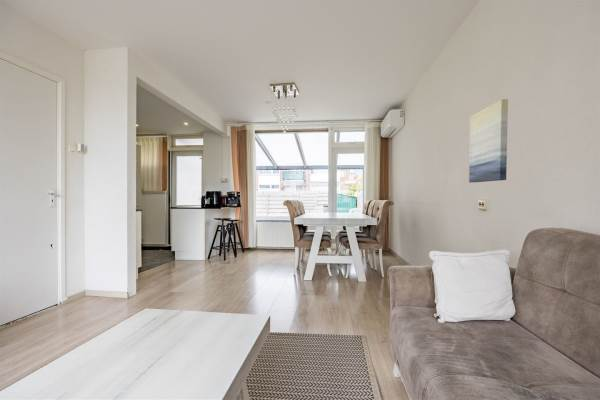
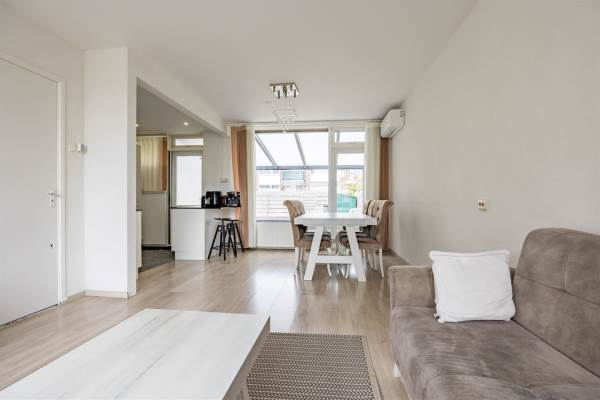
- wall art (486, 145)
